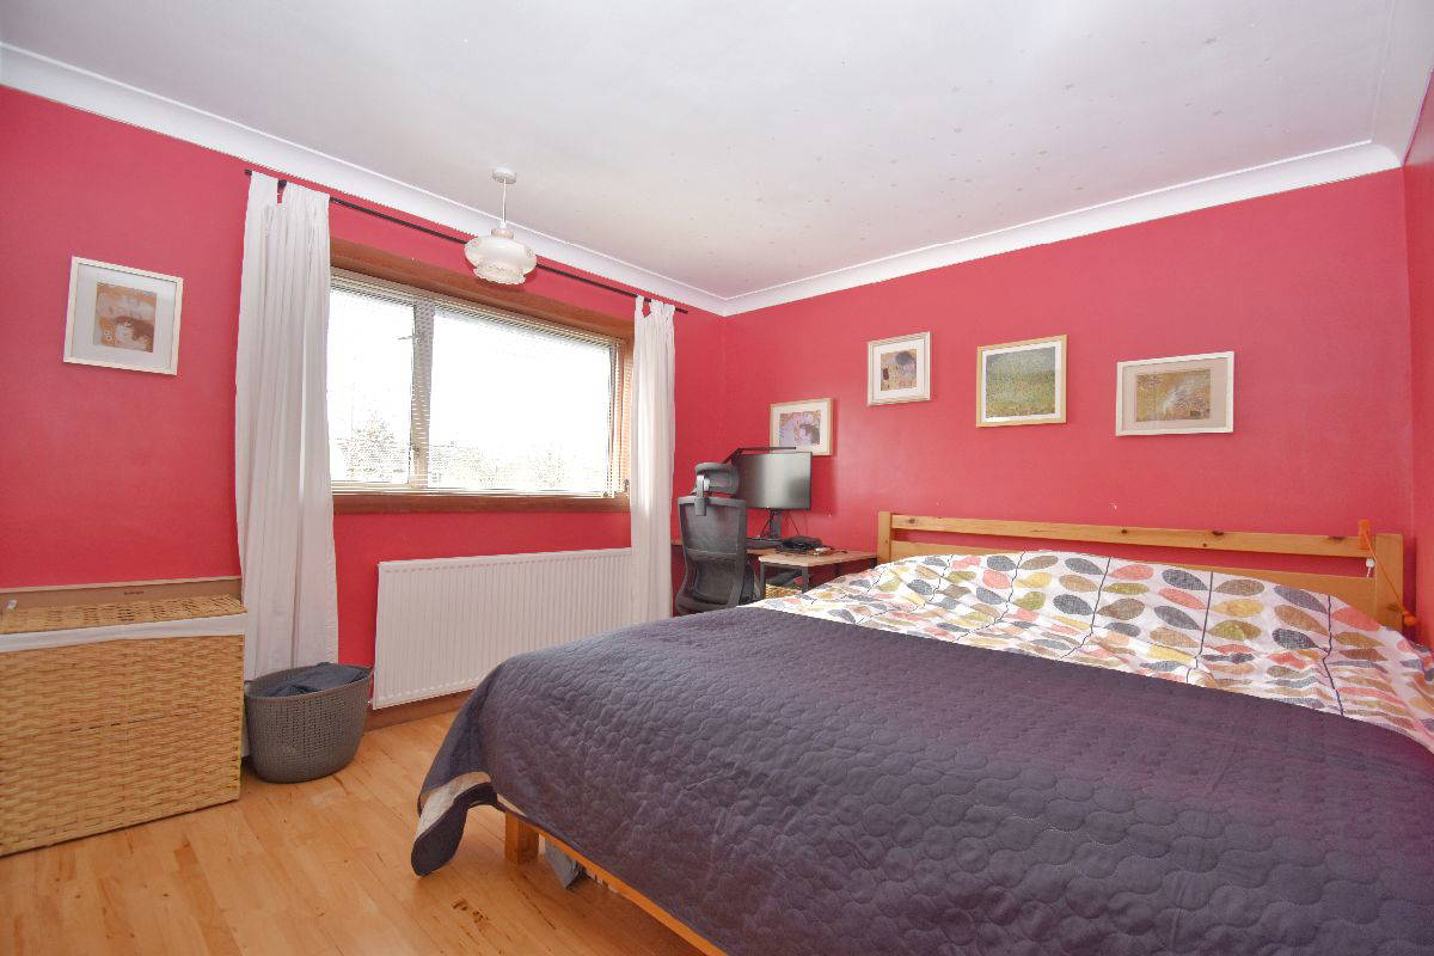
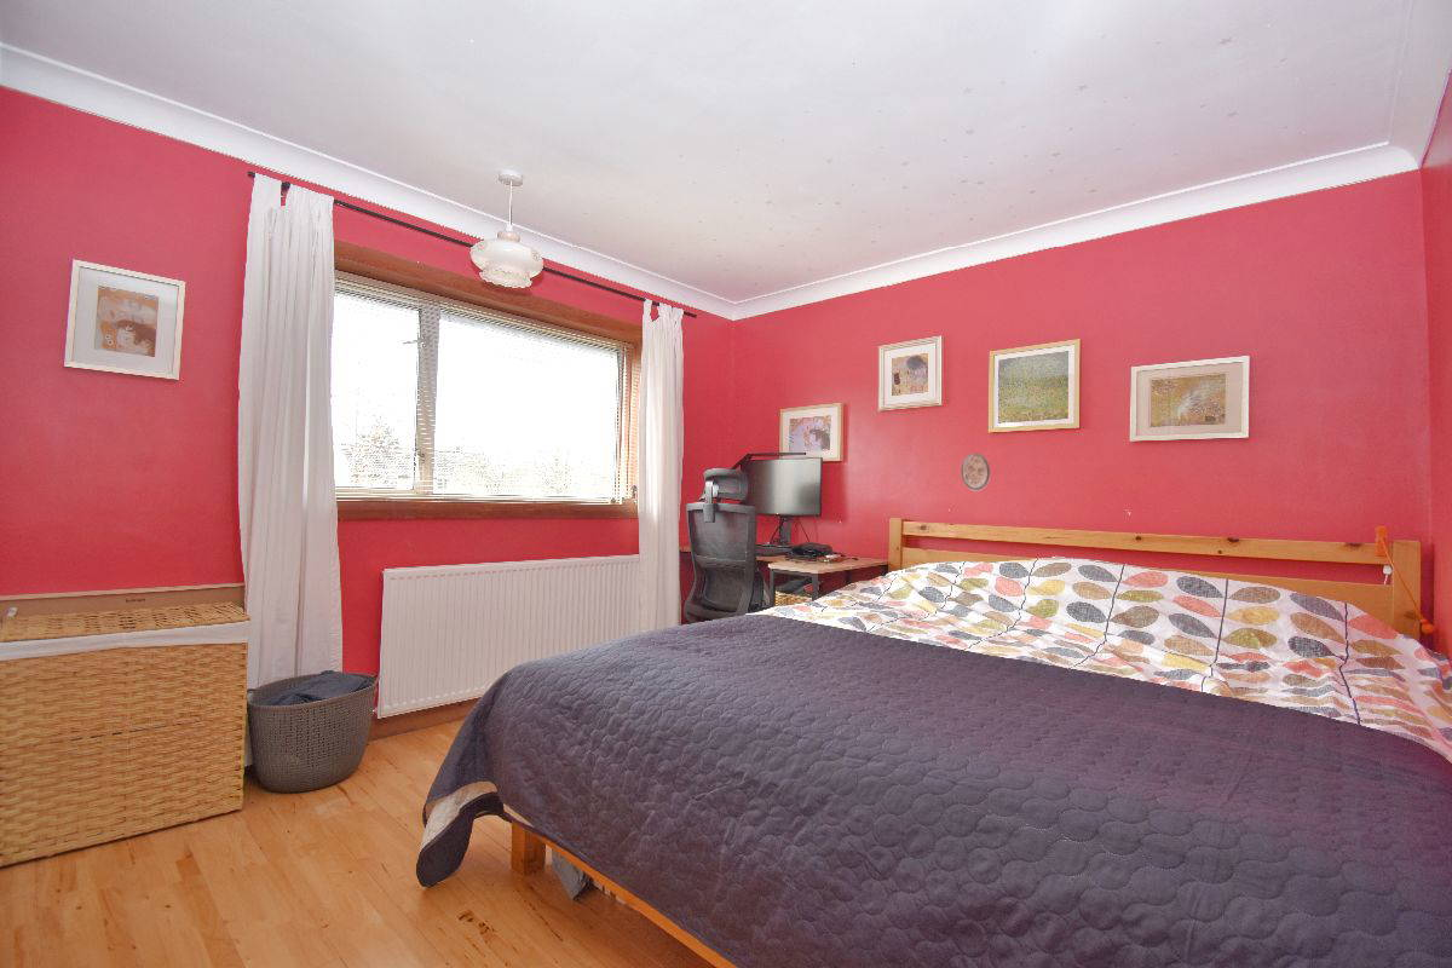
+ decorative medallion (975, 472)
